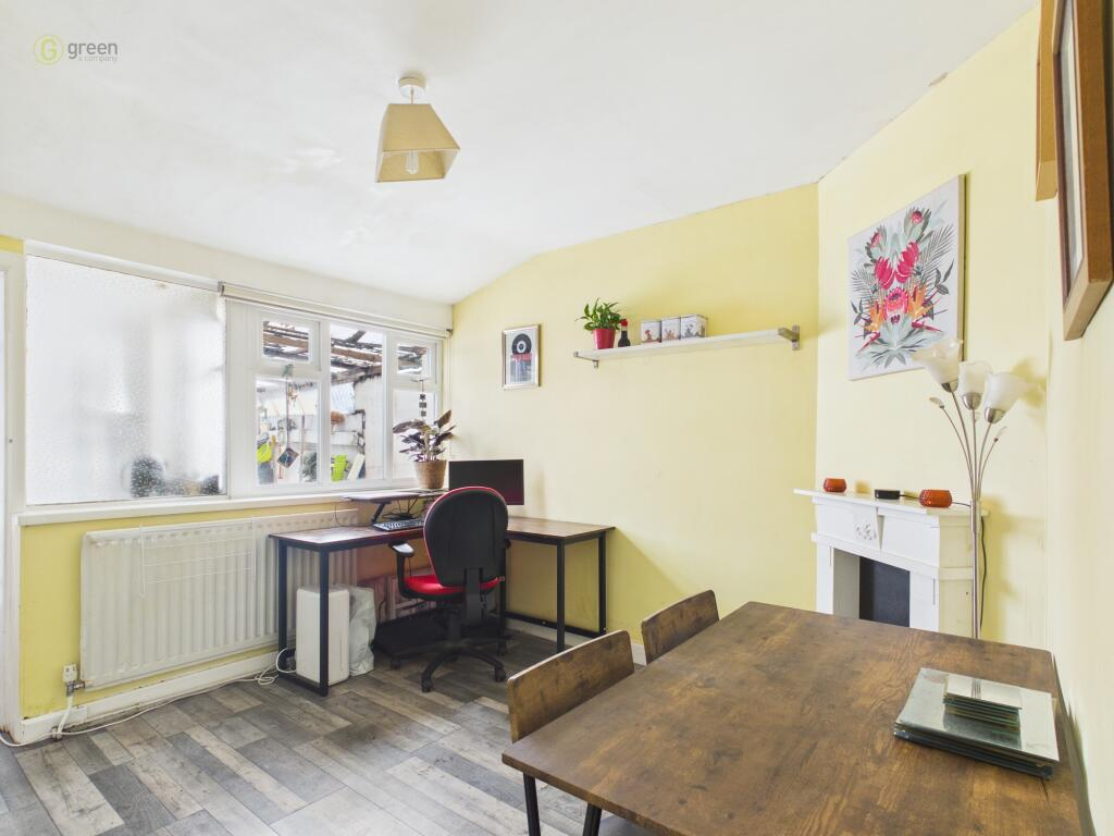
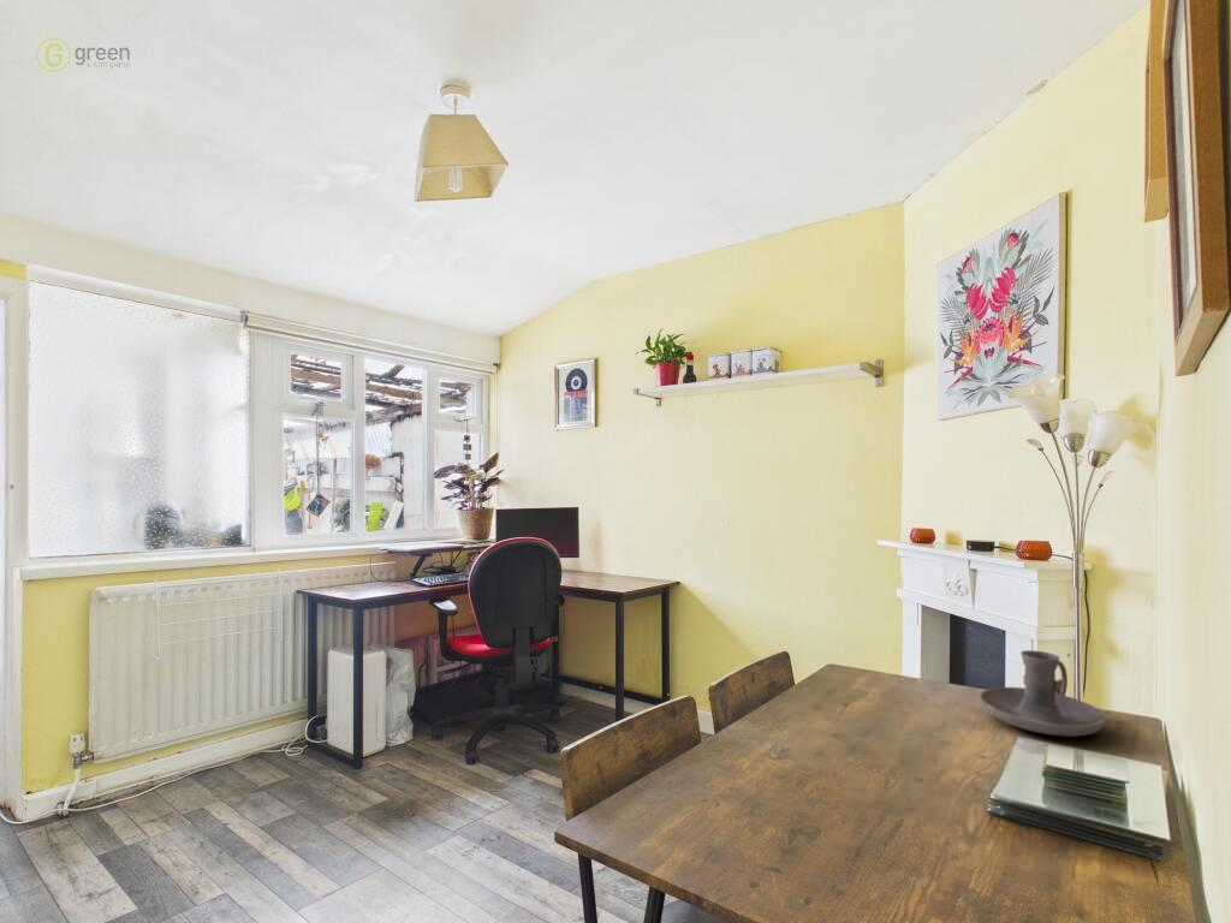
+ candle holder (1043, 686)
